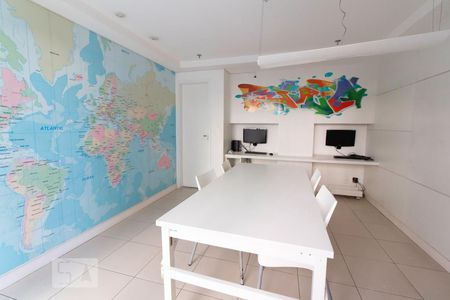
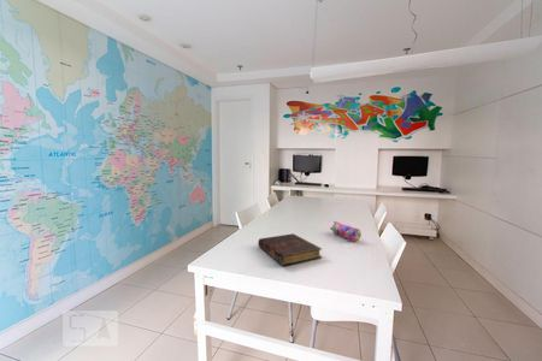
+ pencil case (344, 230)
+ book (288, 247)
